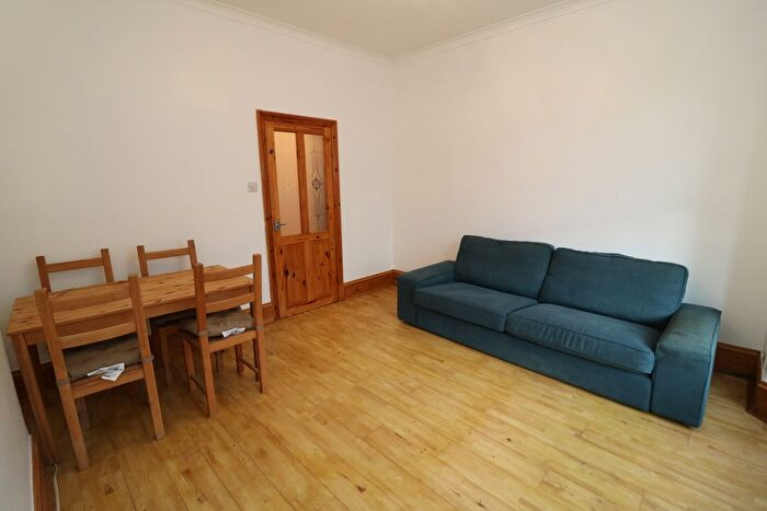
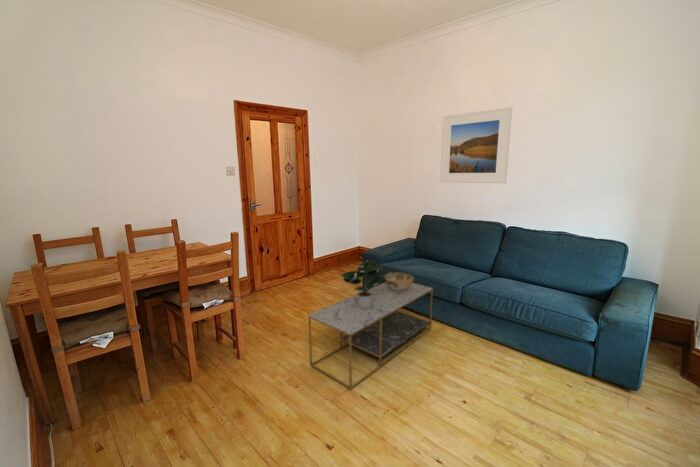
+ decorative bowl (398, 282)
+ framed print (472, 148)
+ coffee table (376, 323)
+ potted plant (363, 284)
